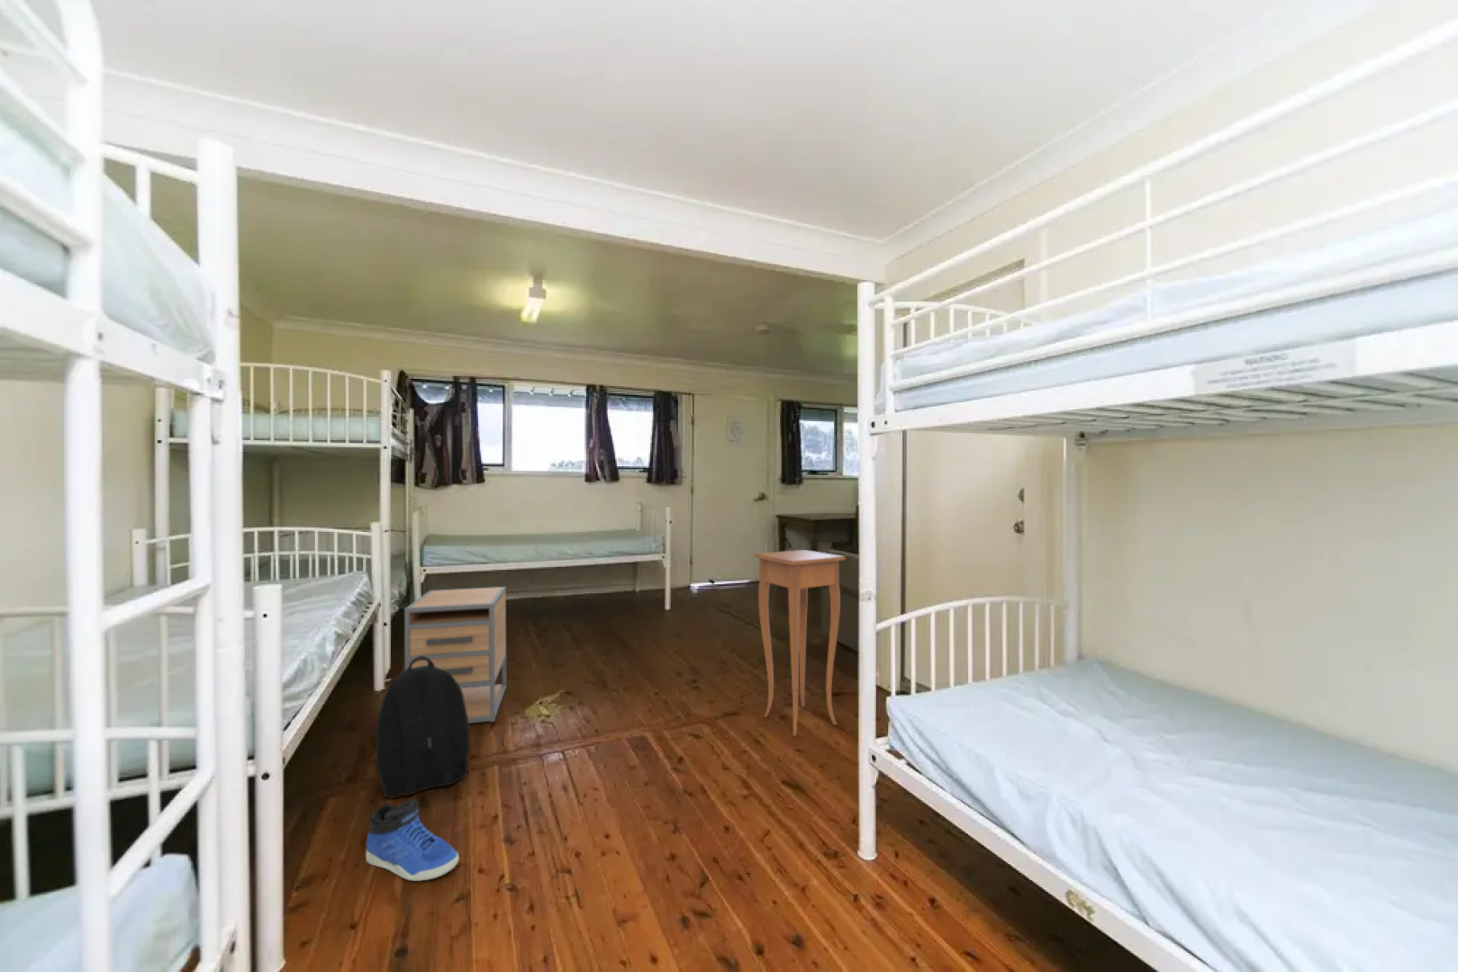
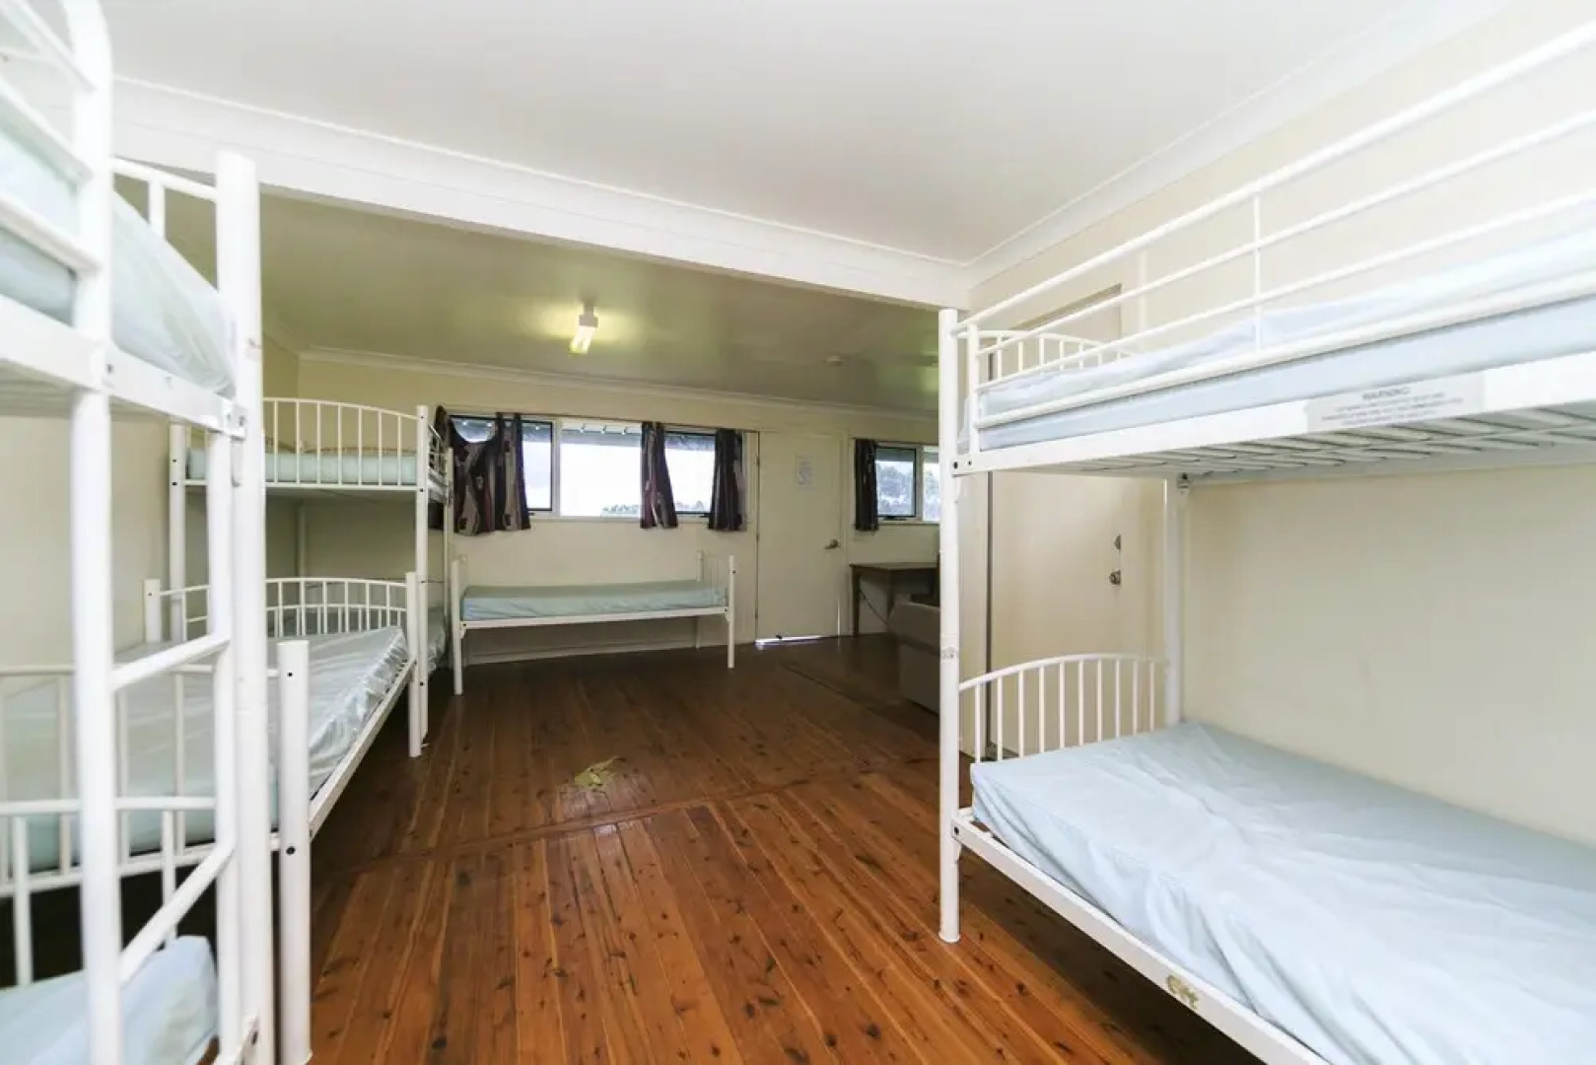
- side table (799, 637)
- backpack (423, 719)
- sneaker (411, 834)
- nightstand (460, 652)
